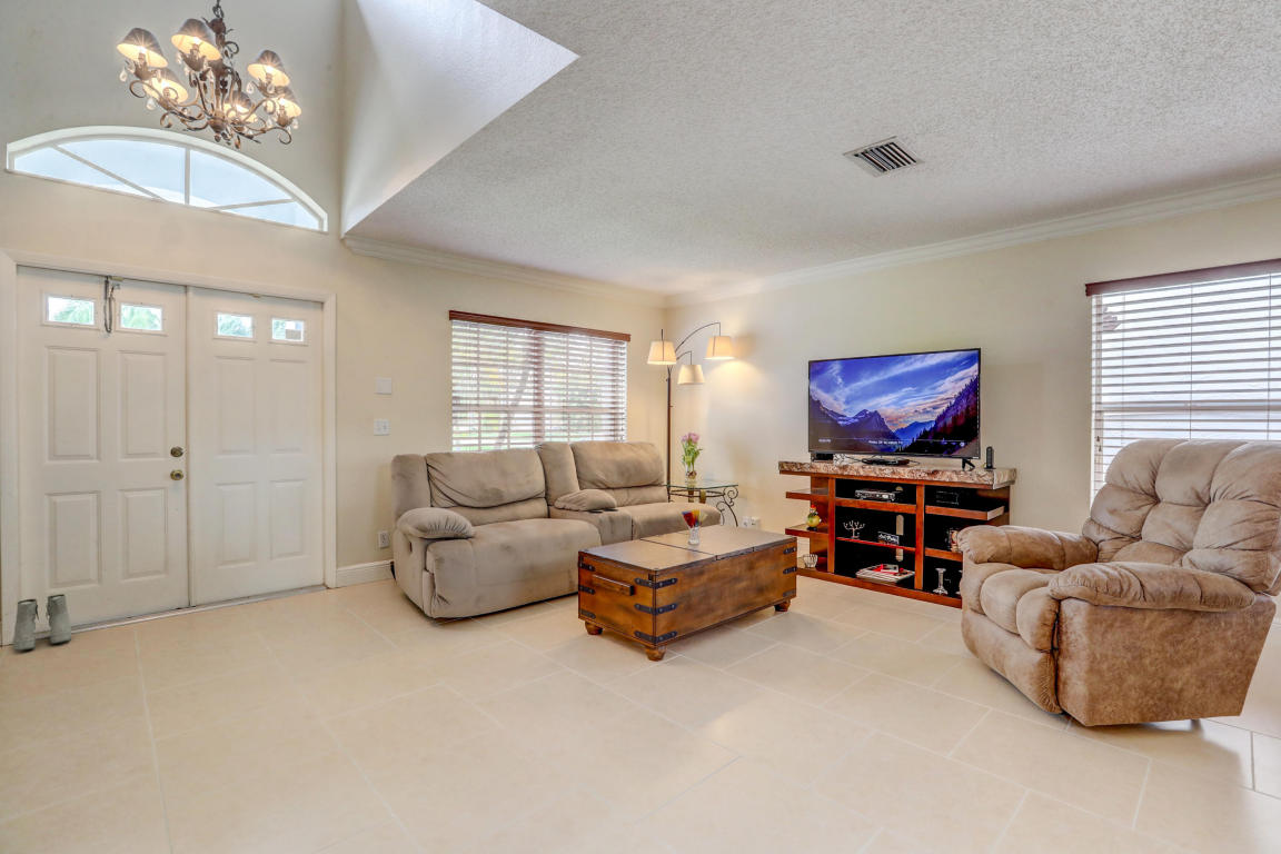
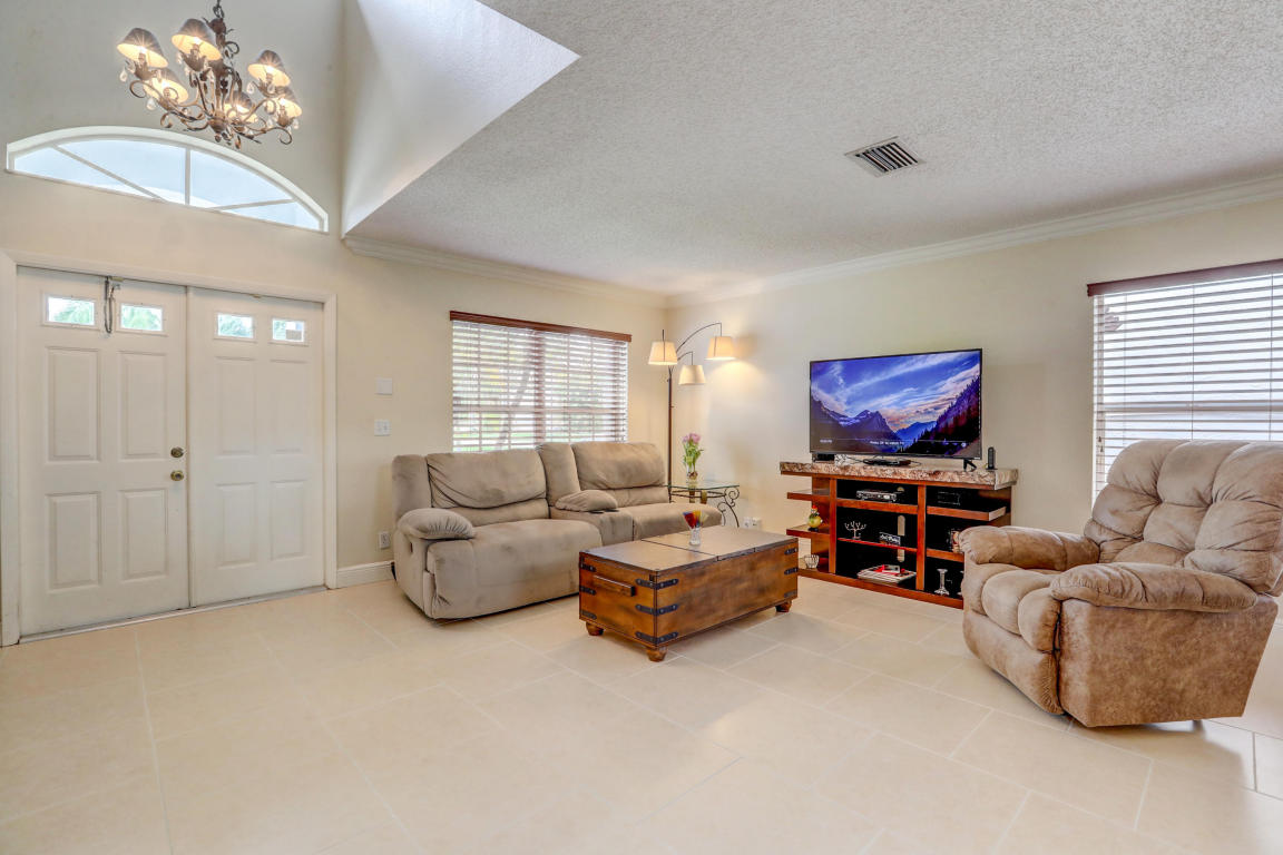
- boots (47, 618)
